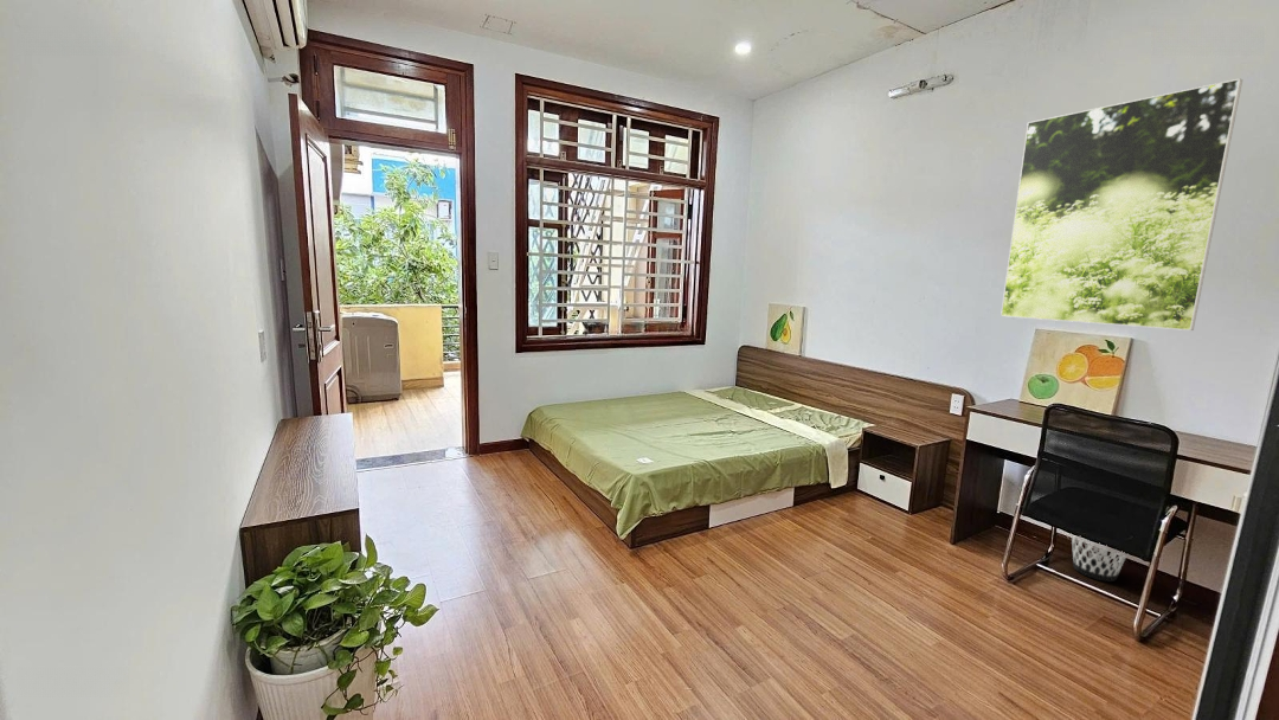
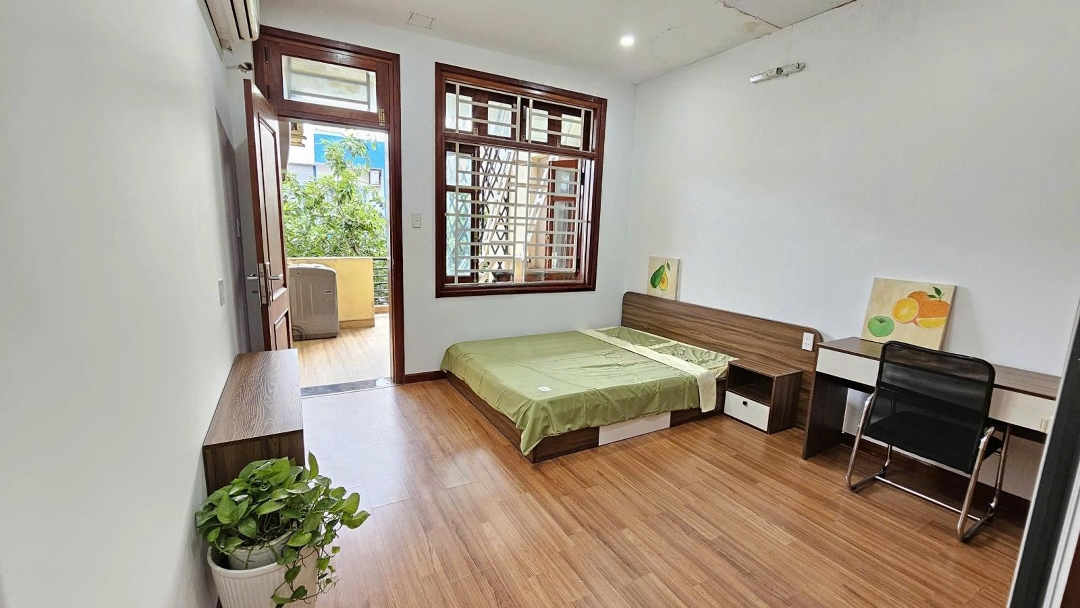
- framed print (1103, 216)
- wastebasket (1098, 545)
